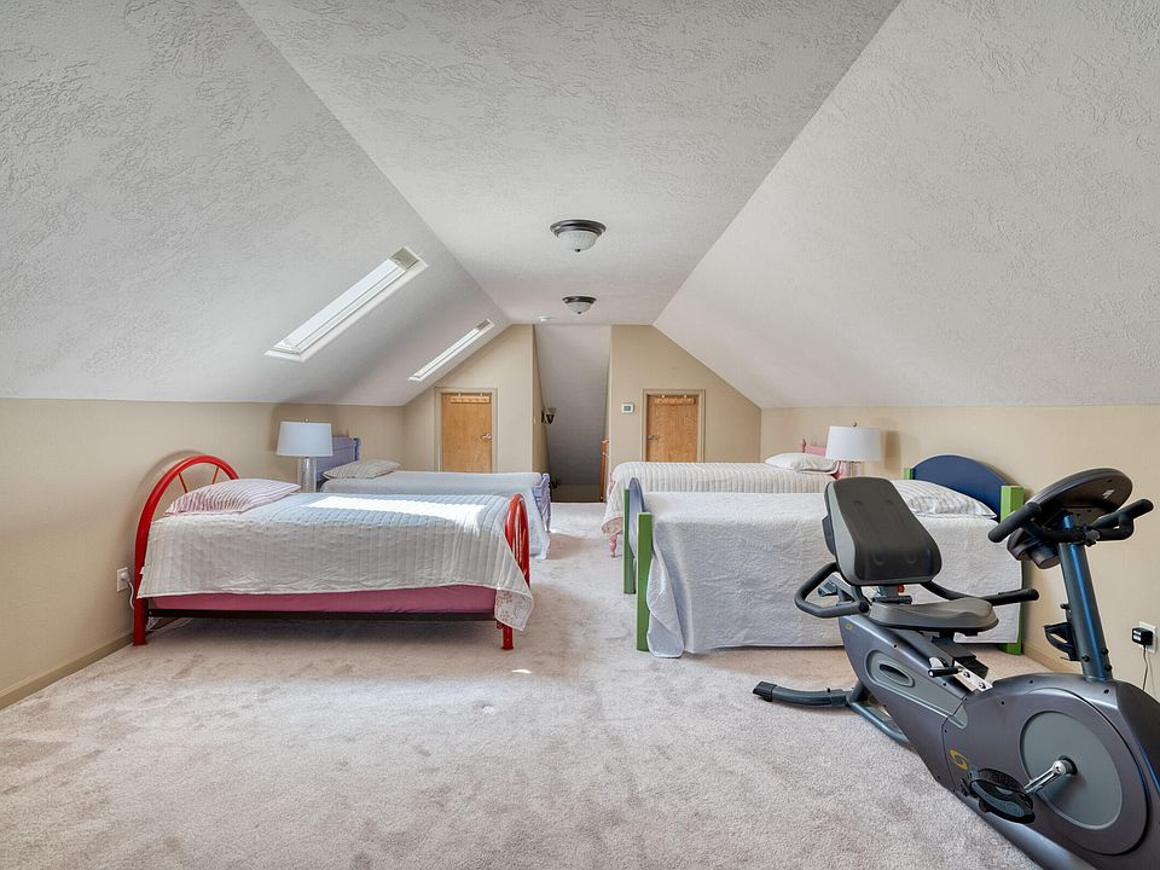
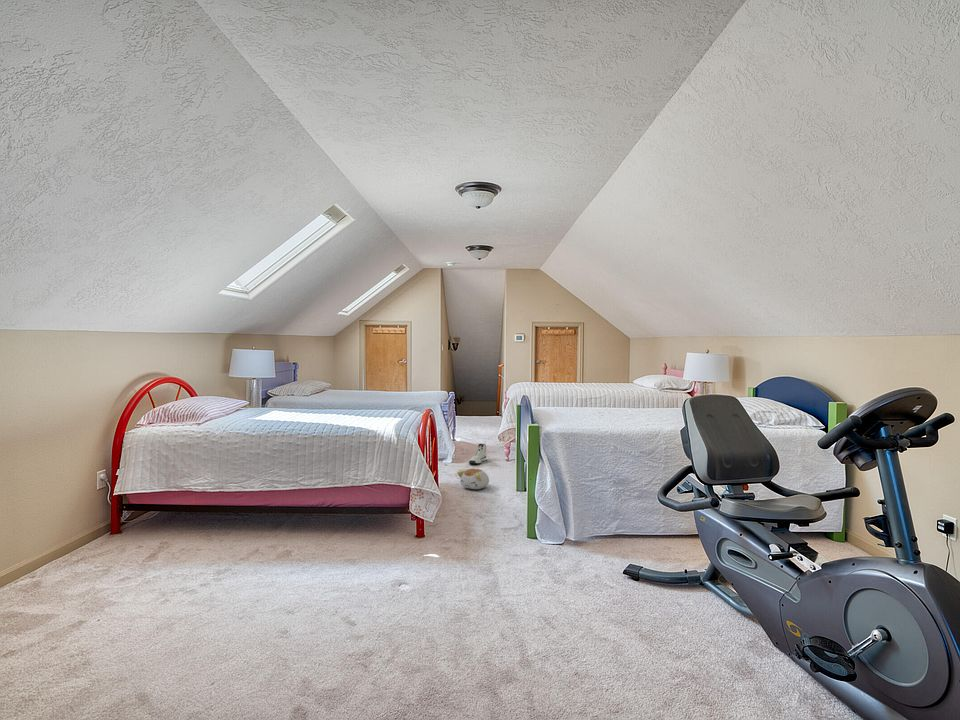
+ sneaker (477, 453)
+ plush toy (476, 477)
